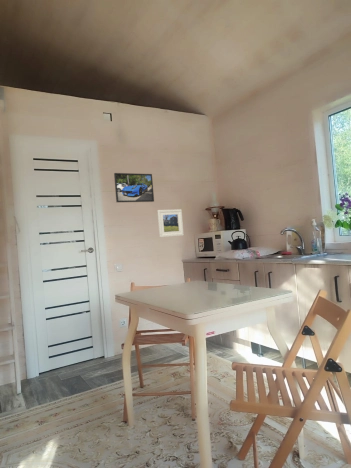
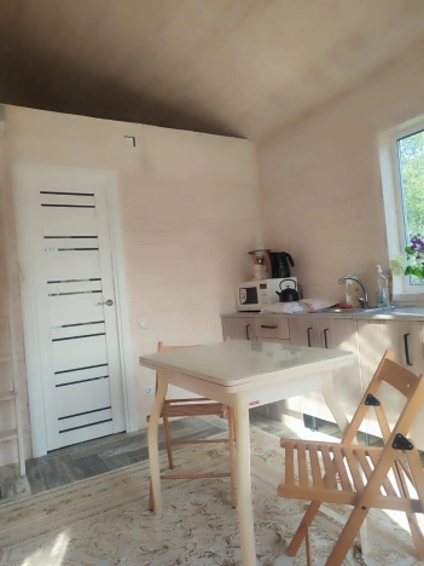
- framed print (170, 223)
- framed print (134, 187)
